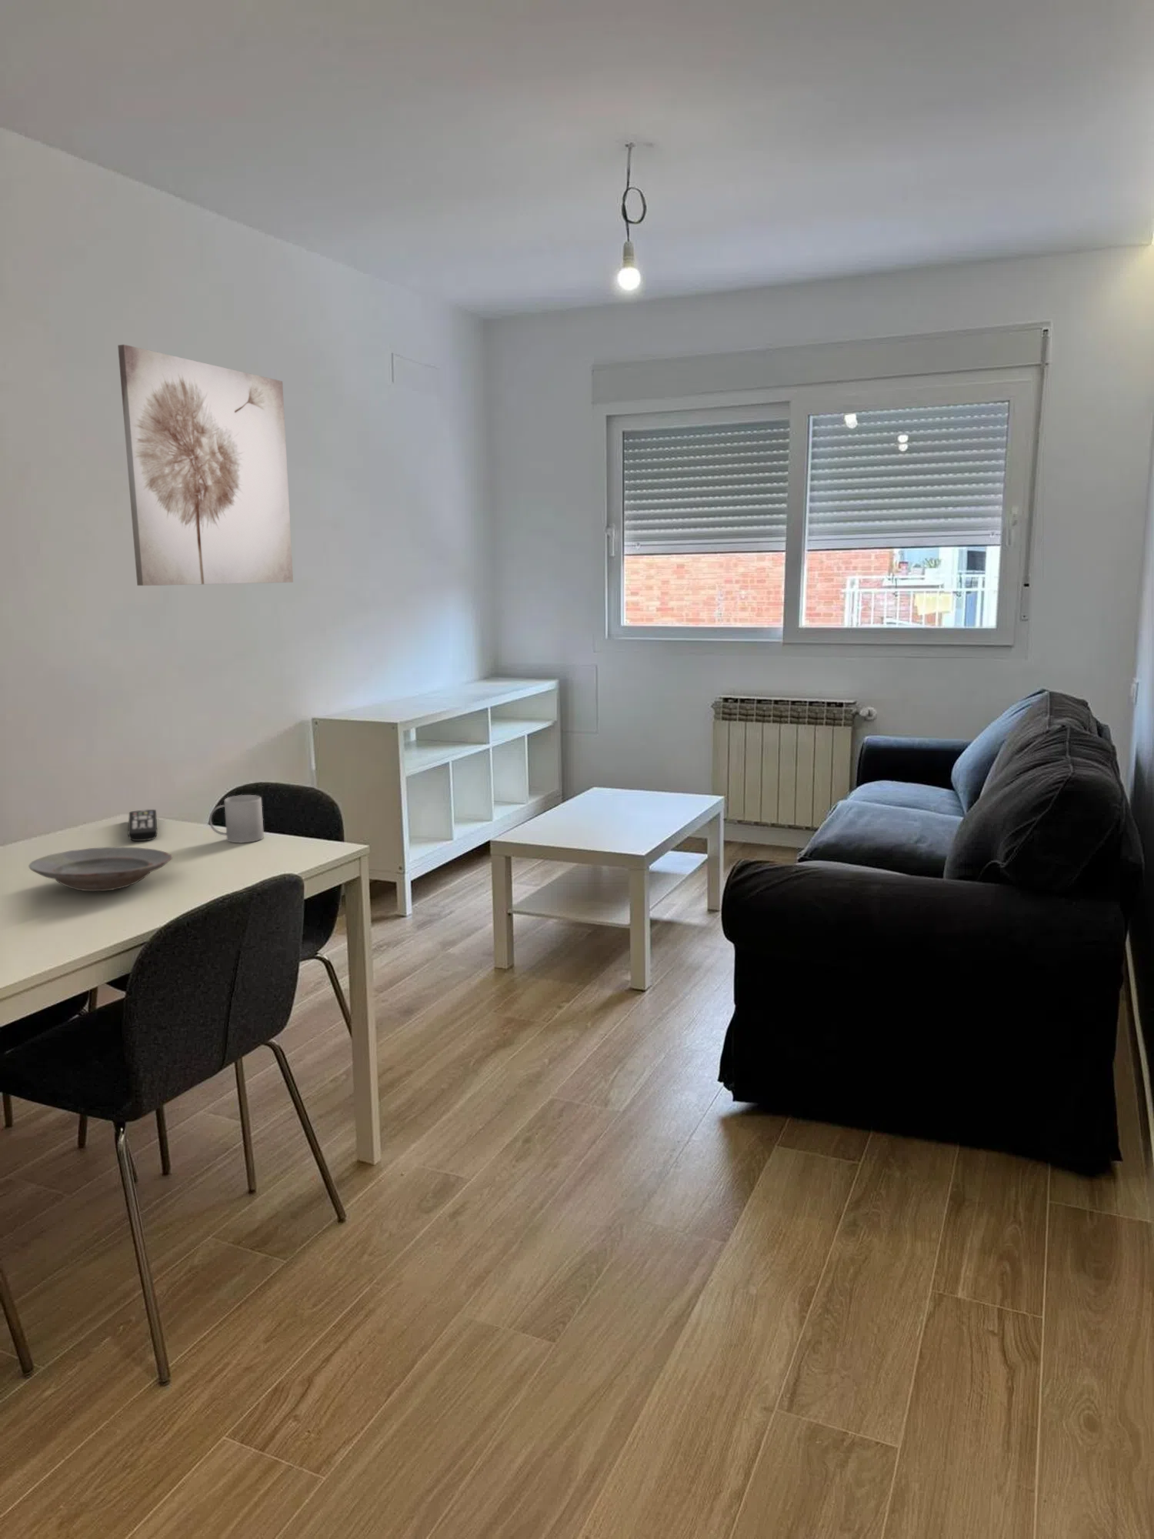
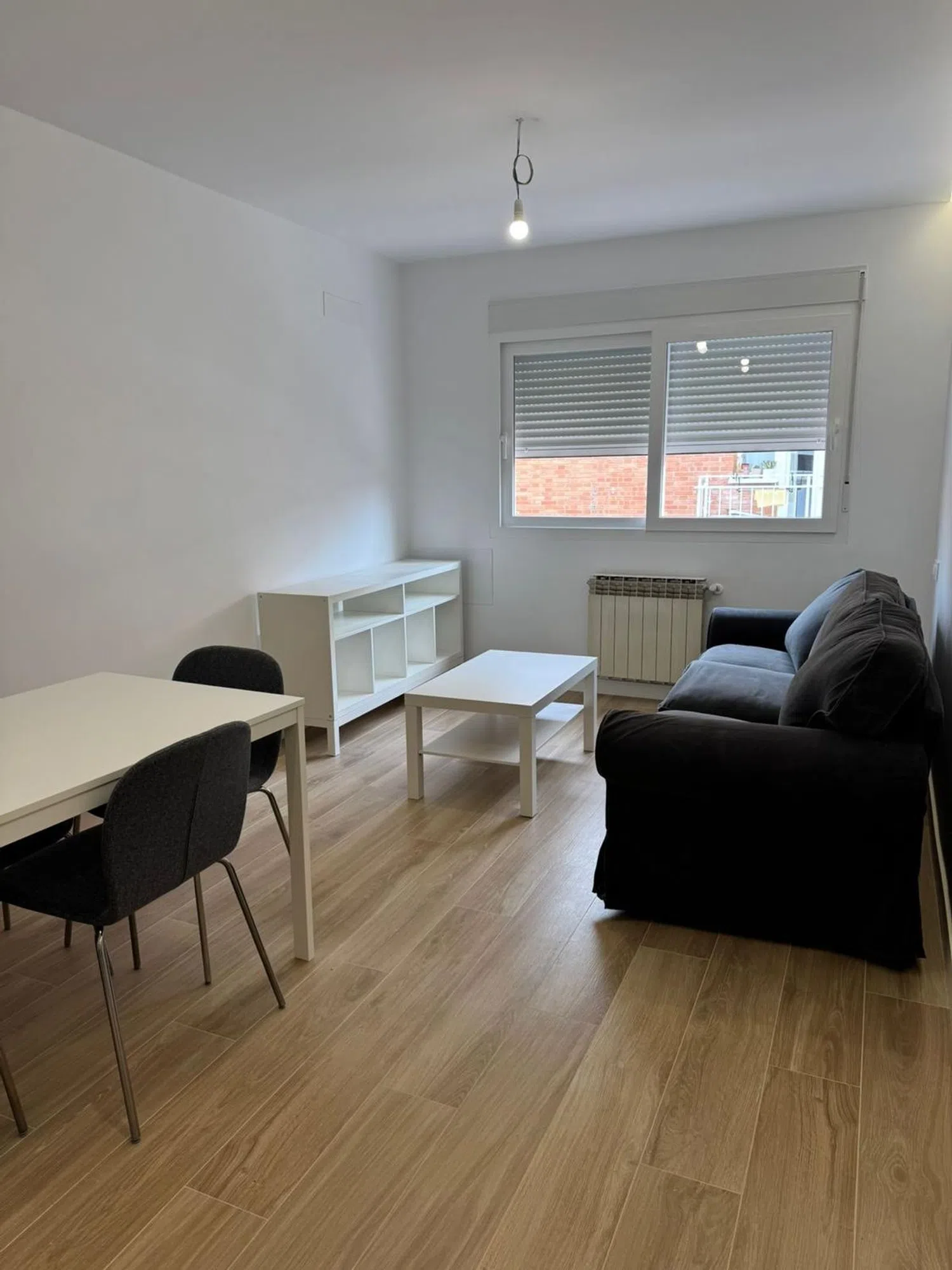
- wall art (215, 476)
- plate (103, 870)
- mug (235, 819)
- remote control (142, 824)
